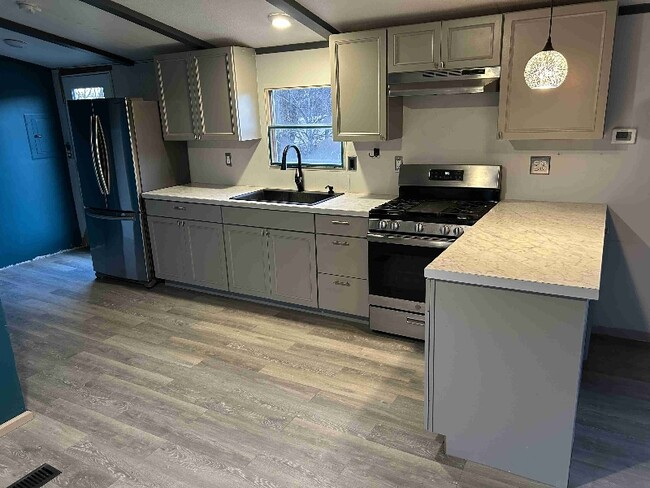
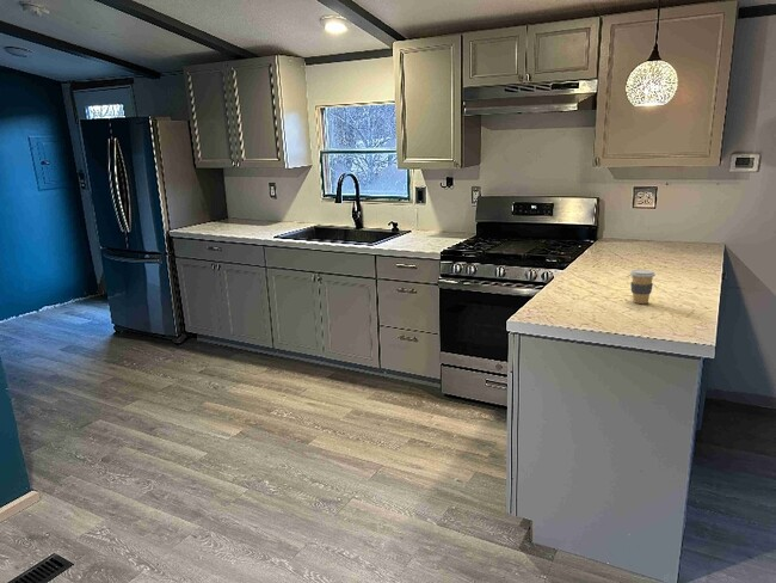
+ coffee cup (641, 286)
